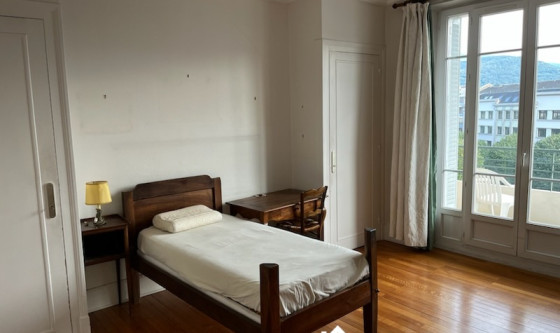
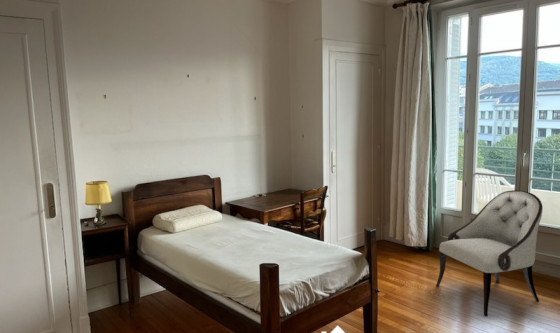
+ armchair (492, 245)
